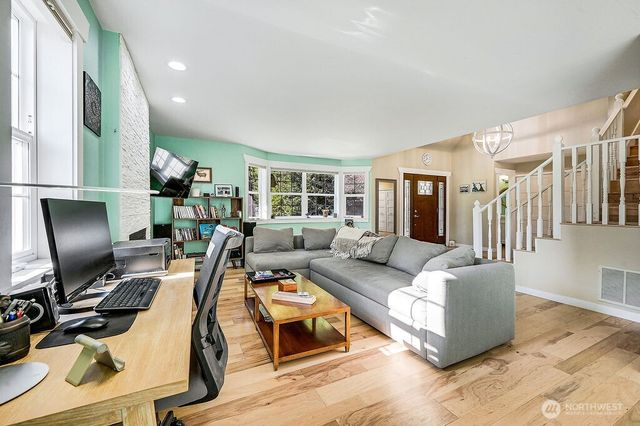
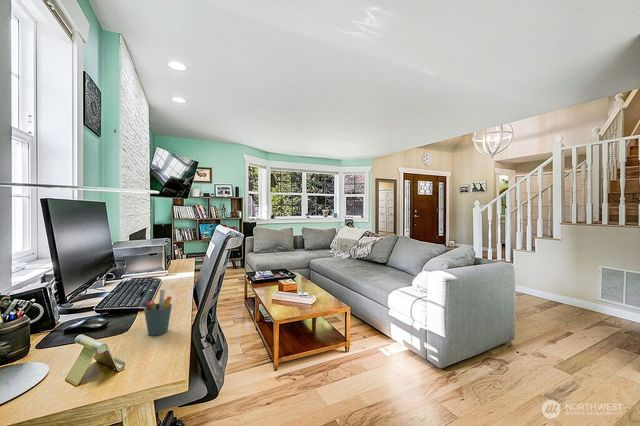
+ pen holder (158, 312)
